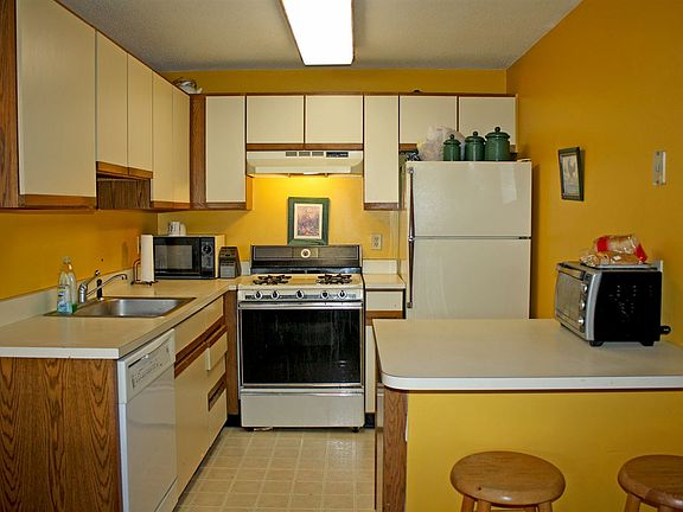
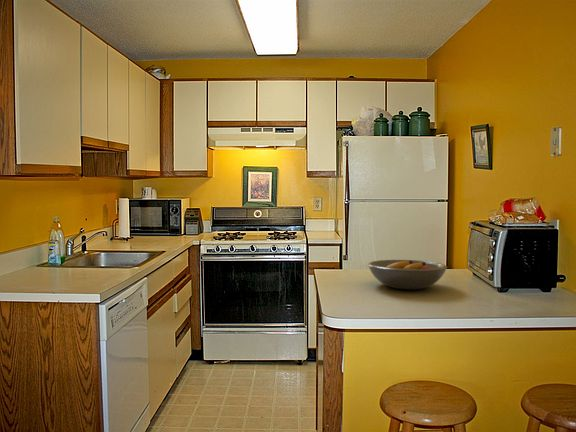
+ fruit bowl (406, 272)
